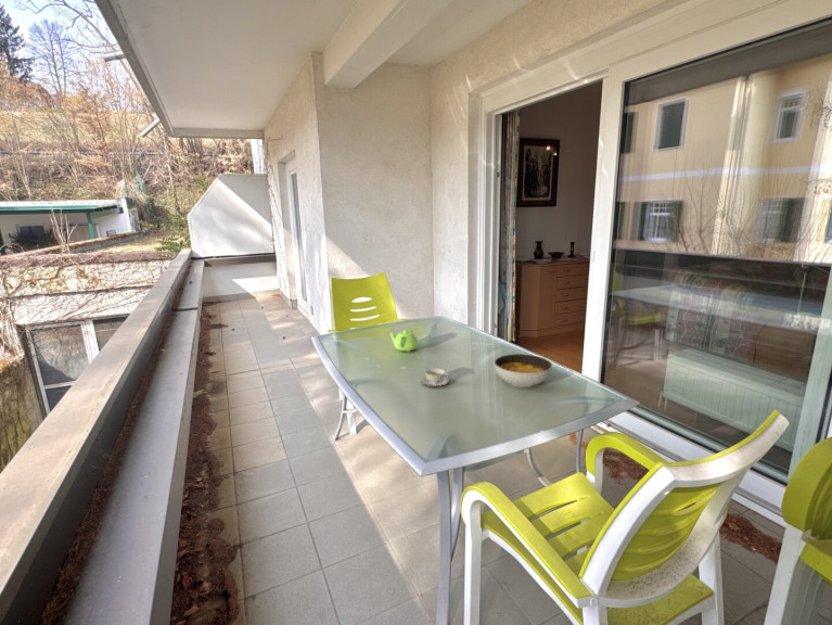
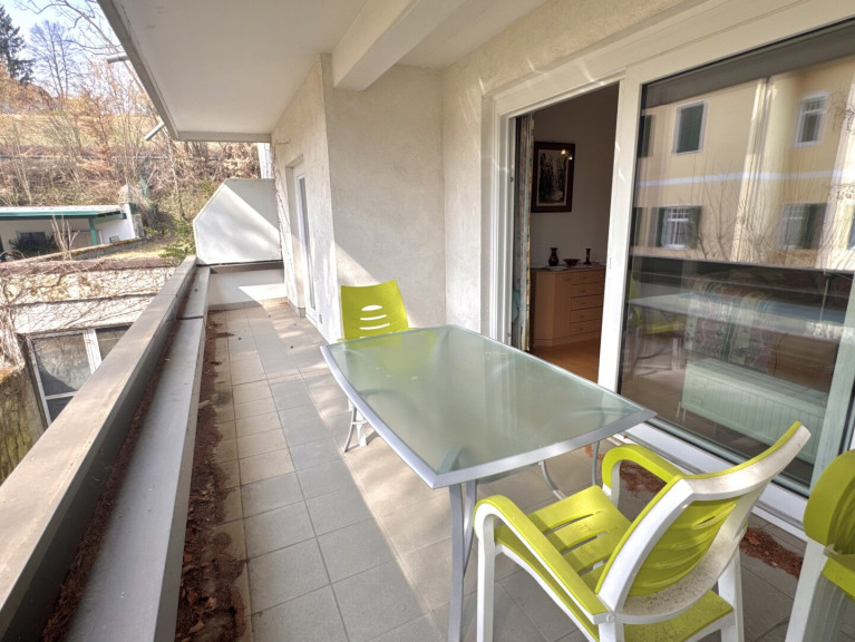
- soup bowl (522, 372)
- teapot (404, 339)
- chinaware (435, 377)
